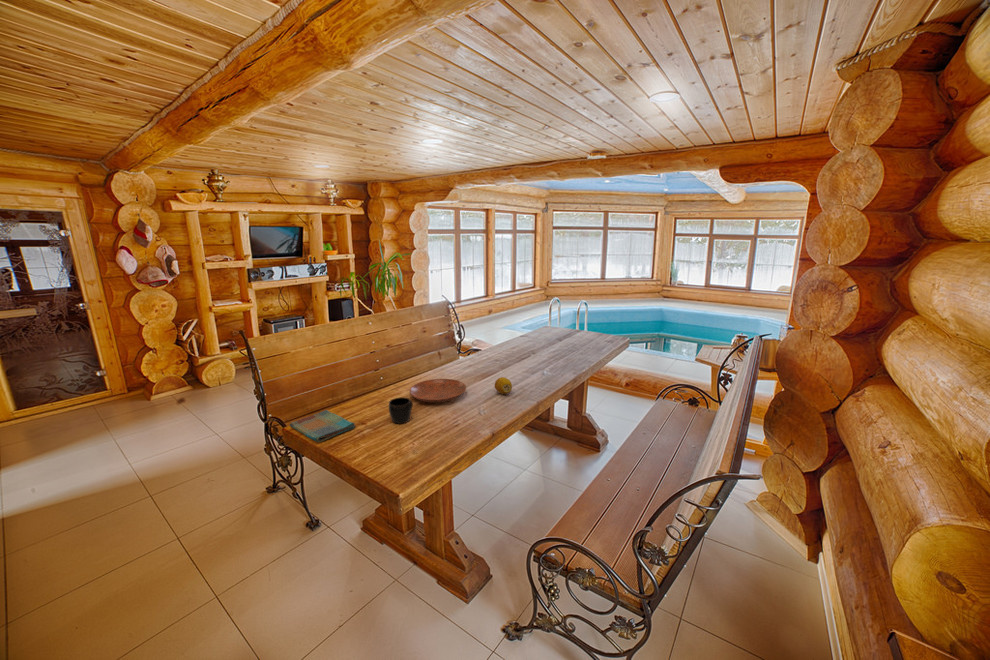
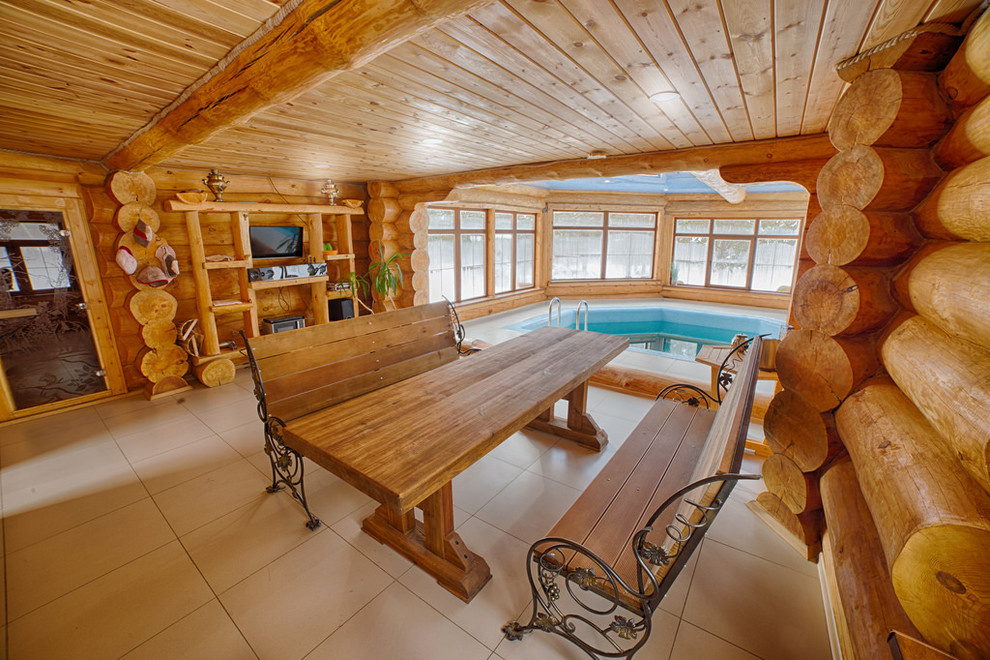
- bowl (438, 391)
- fruit (503, 385)
- dish towel (322, 424)
- mug (402, 409)
